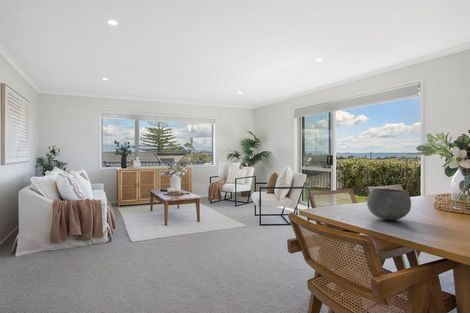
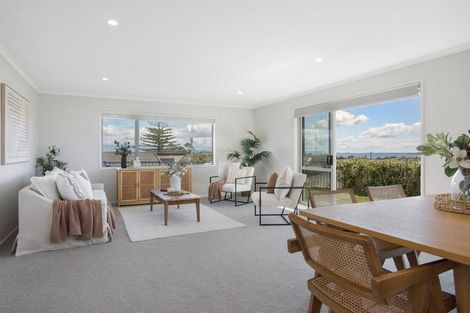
- bowl (388, 204)
